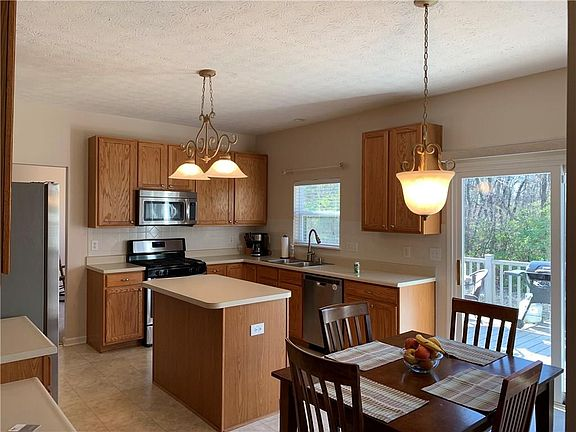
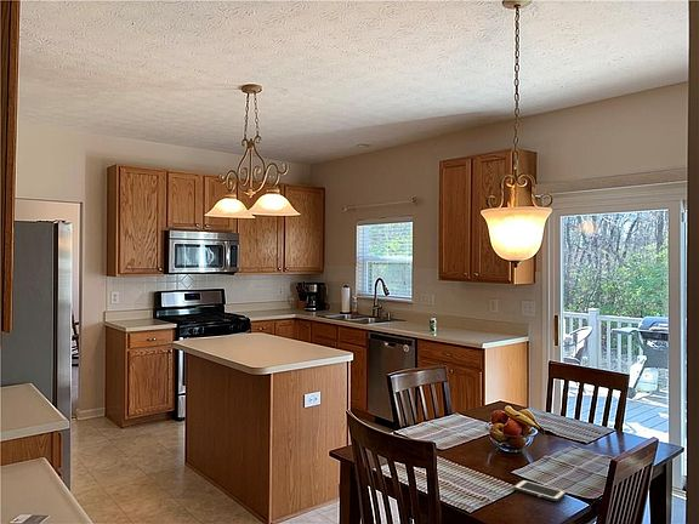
+ cell phone (539, 490)
